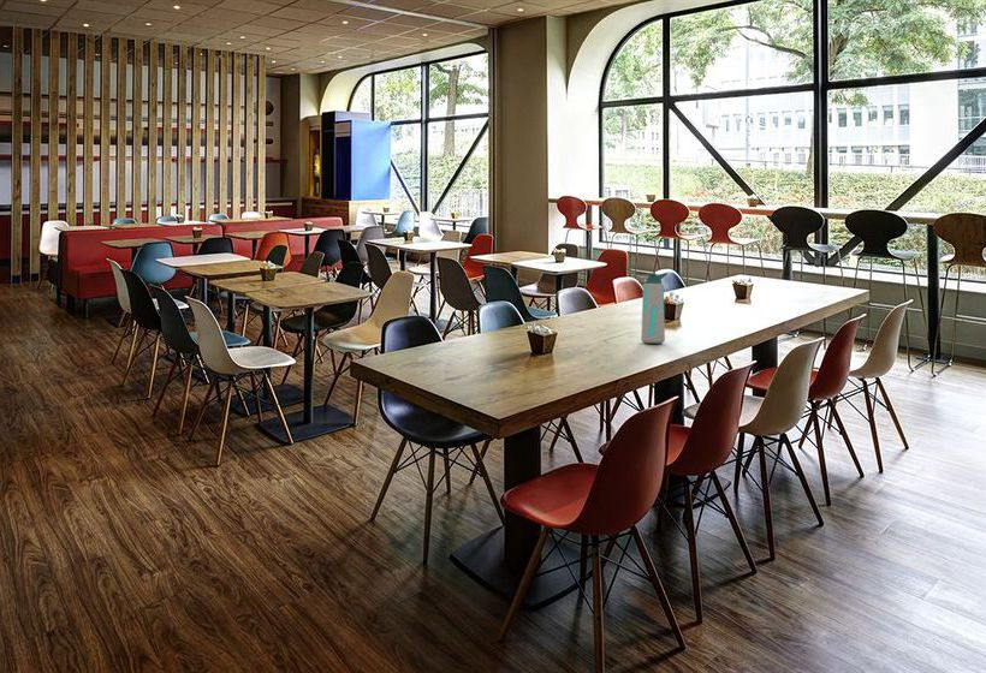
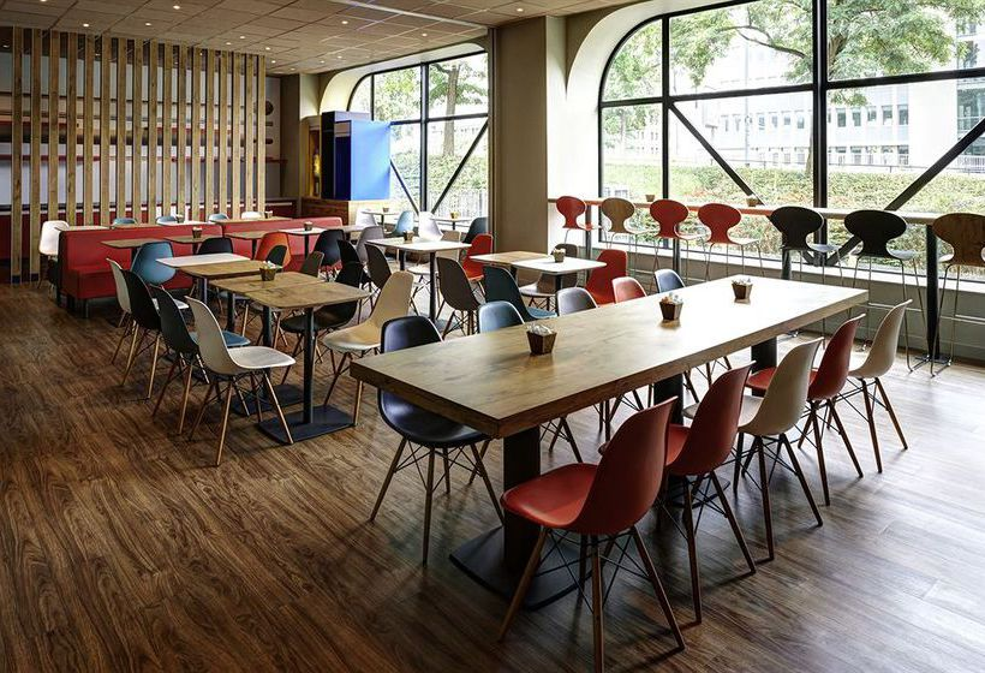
- water bottle (654, 308)
